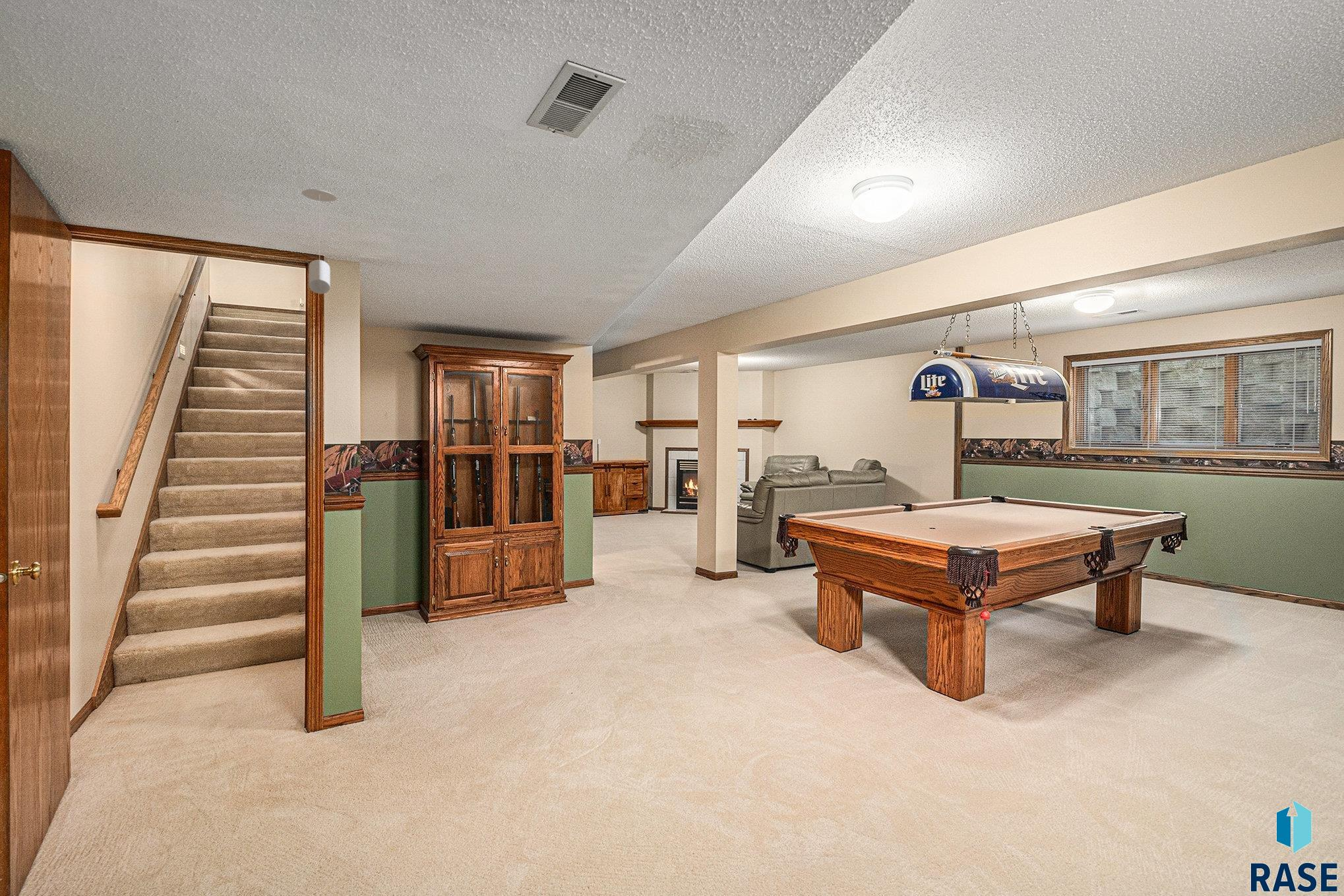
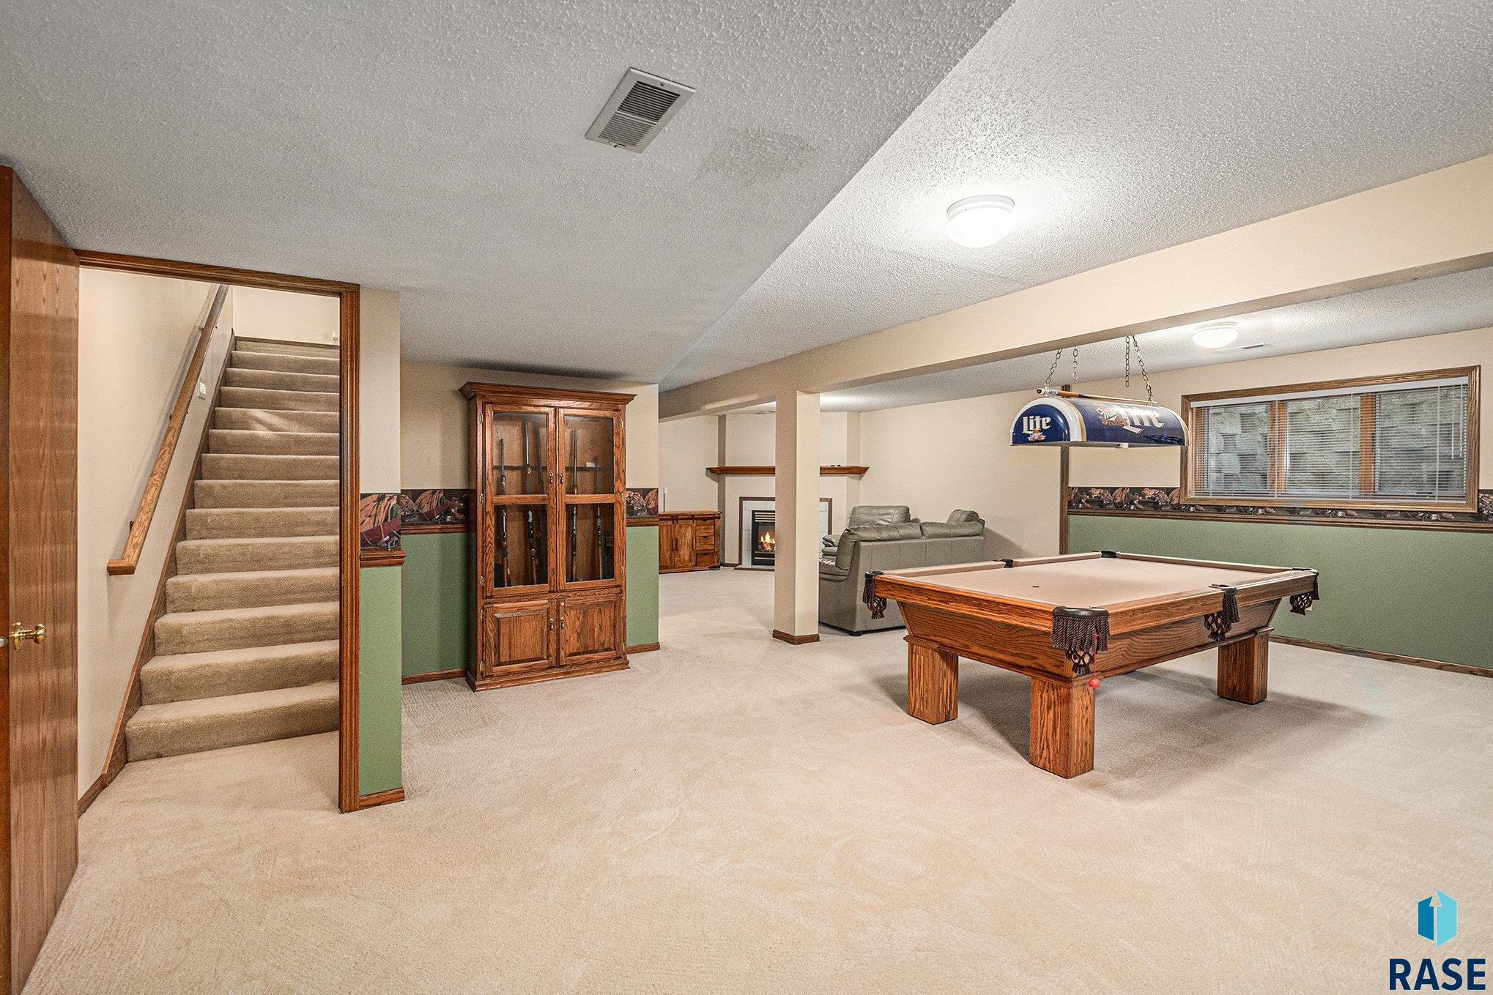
- pendant light (319, 240)
